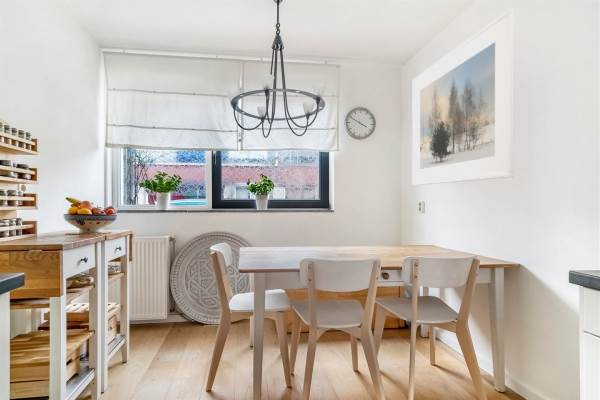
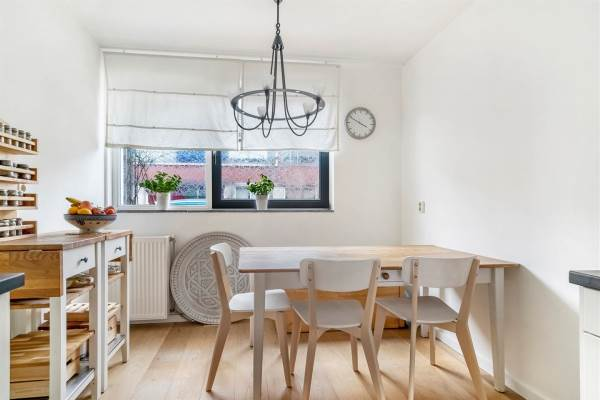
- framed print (451, 117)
